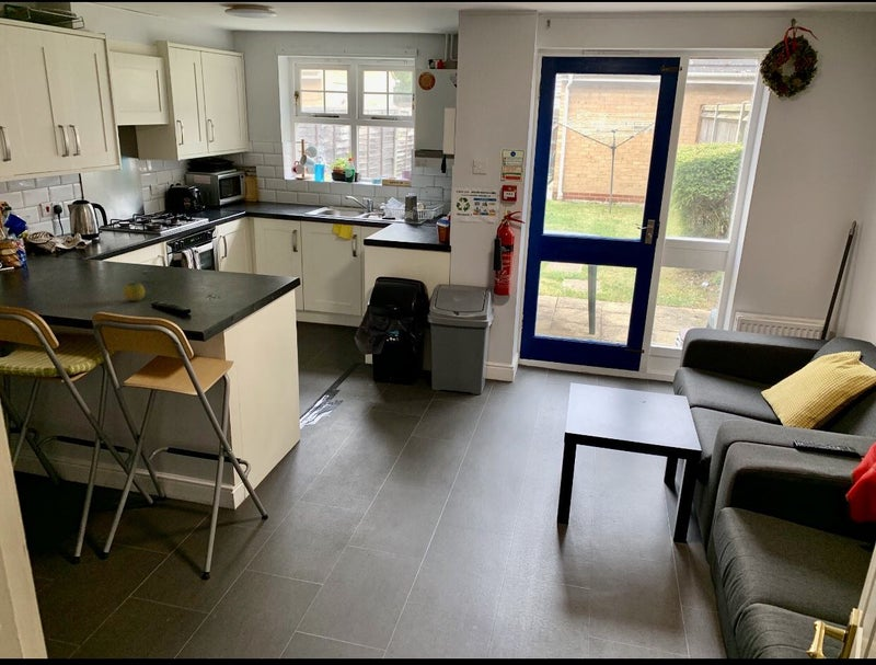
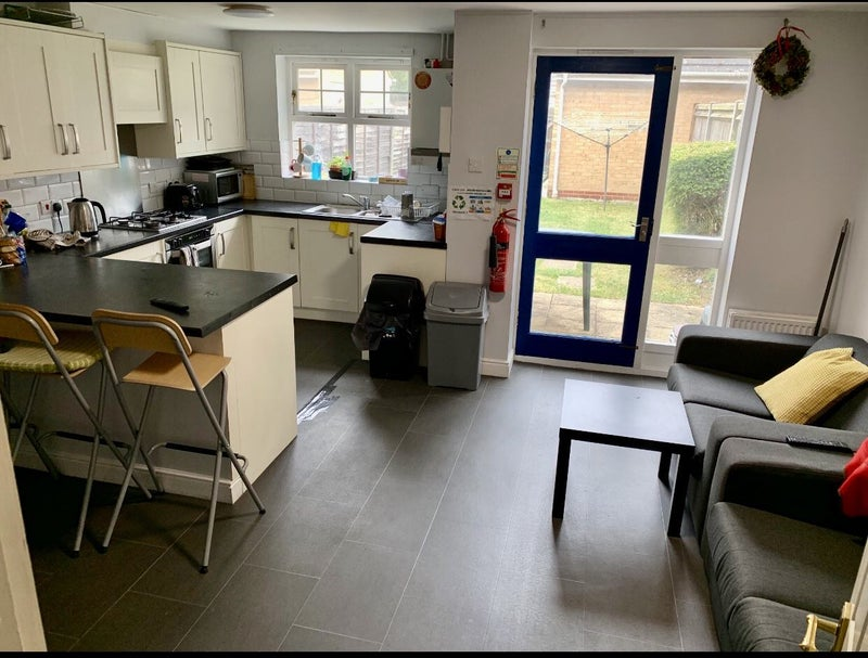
- fruit (134, 291)
